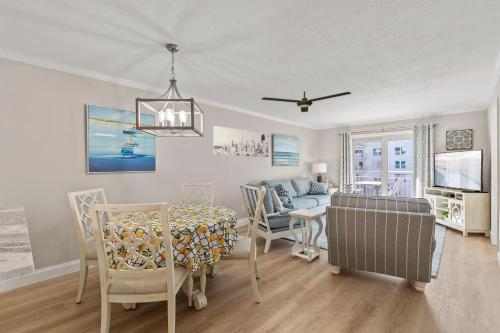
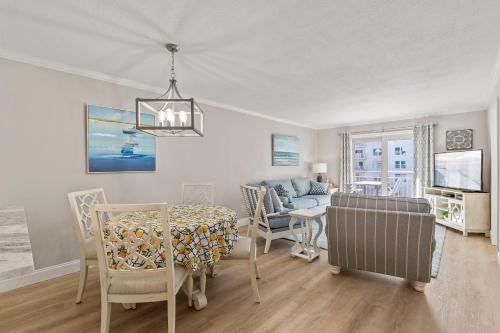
- wall art (244, 143)
- ceiling fan (304, 101)
